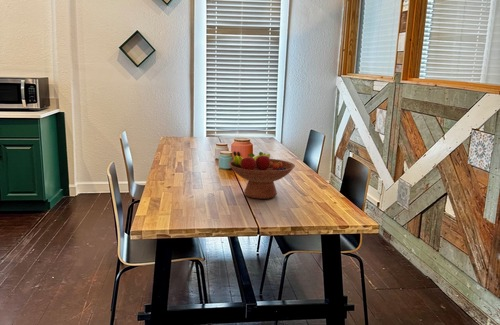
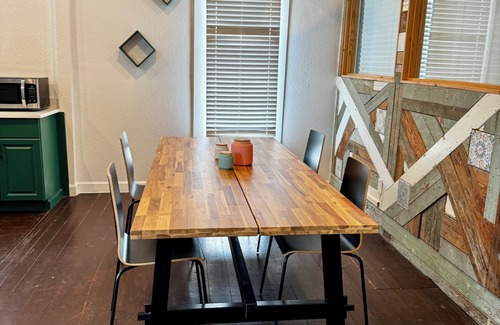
- fruit bowl (261, 173)
